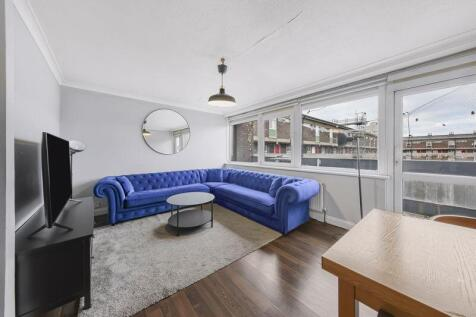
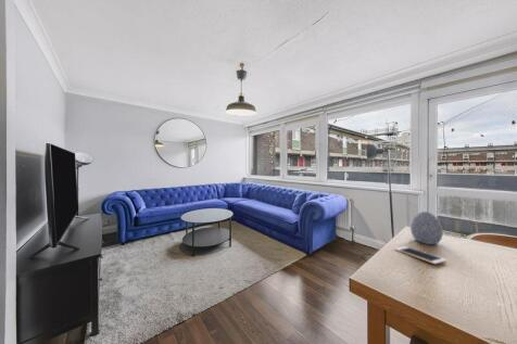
+ cell phone (418, 254)
+ decorative egg (426, 226)
